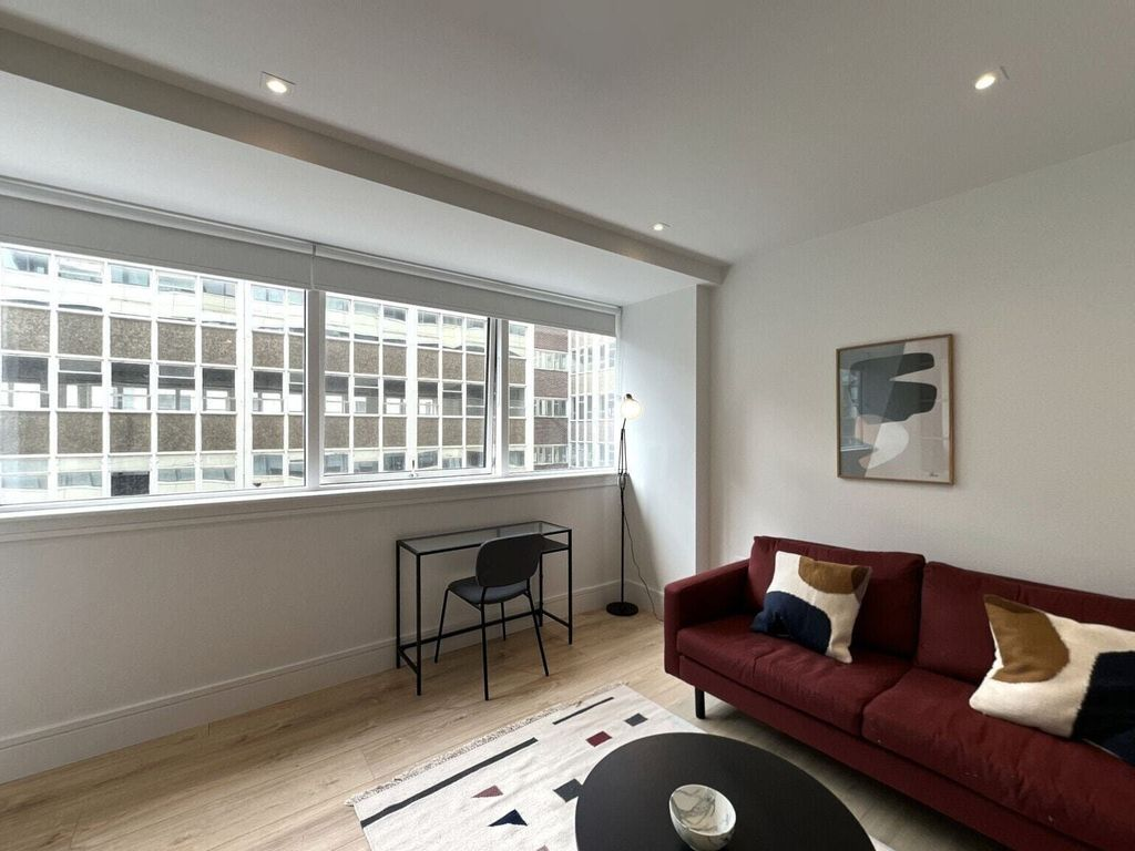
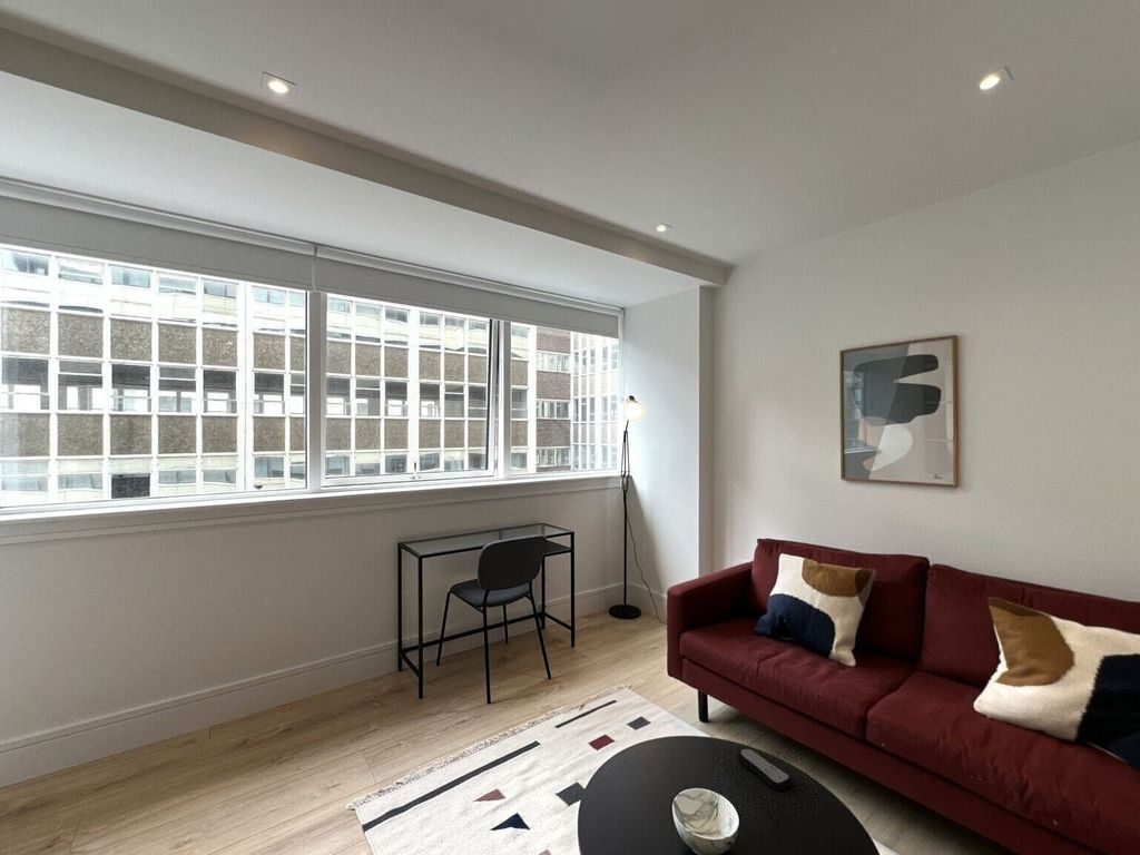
+ remote control (763, 767)
